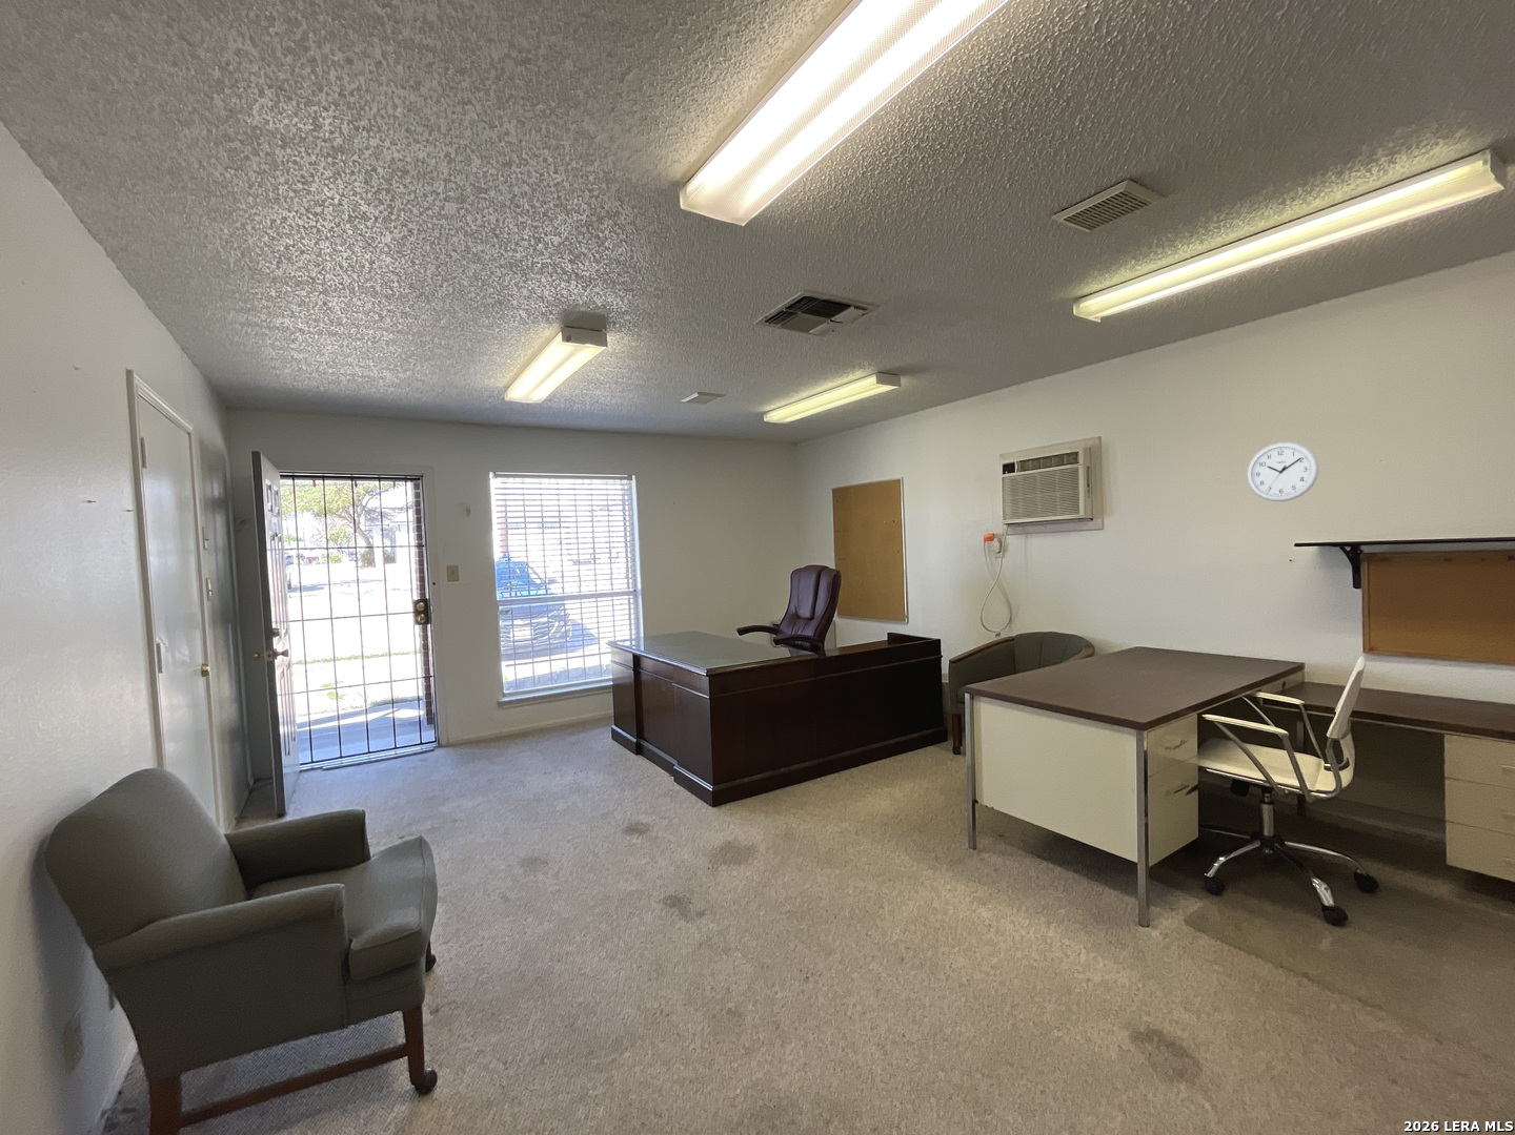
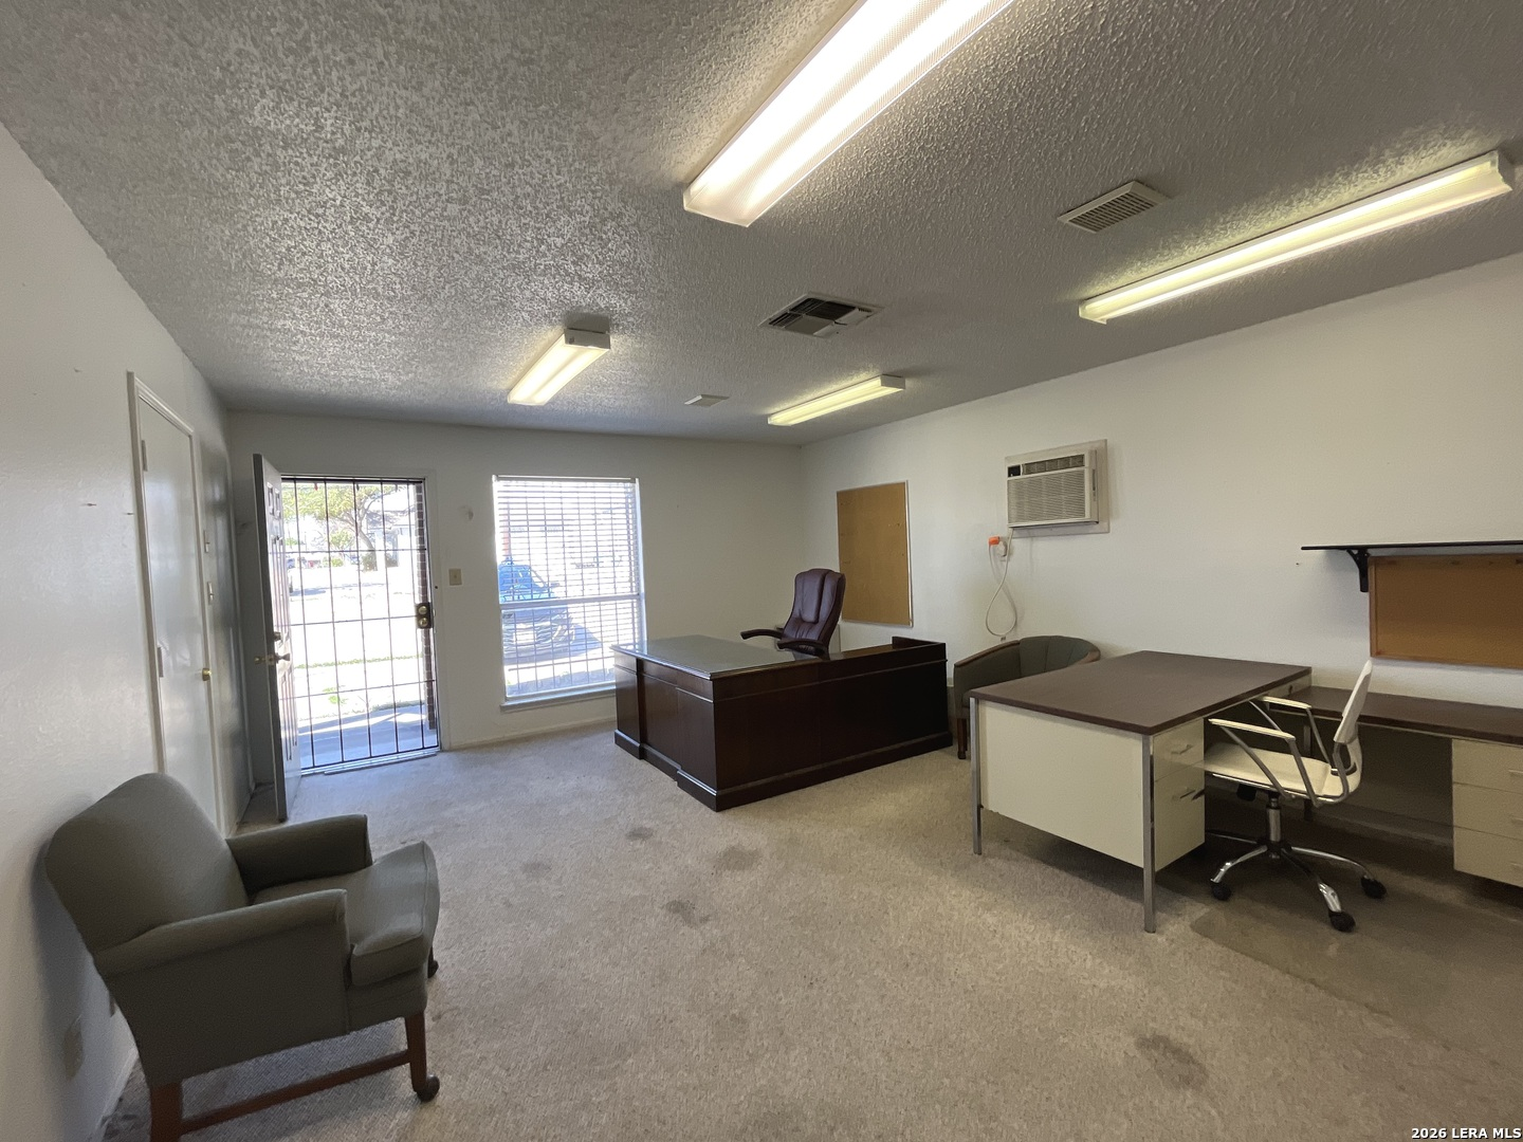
- wall clock (1280, 472)
